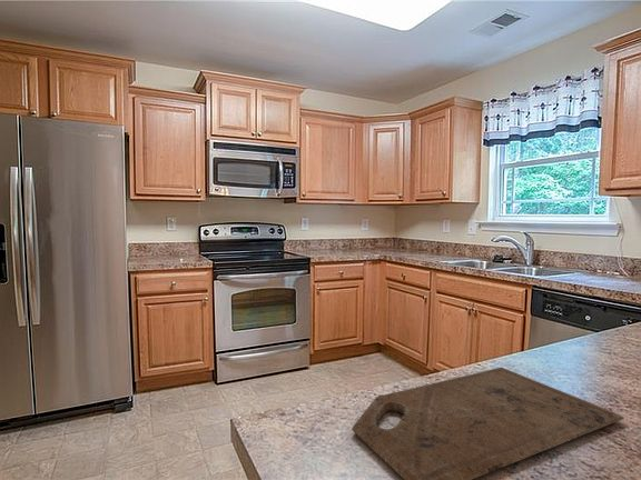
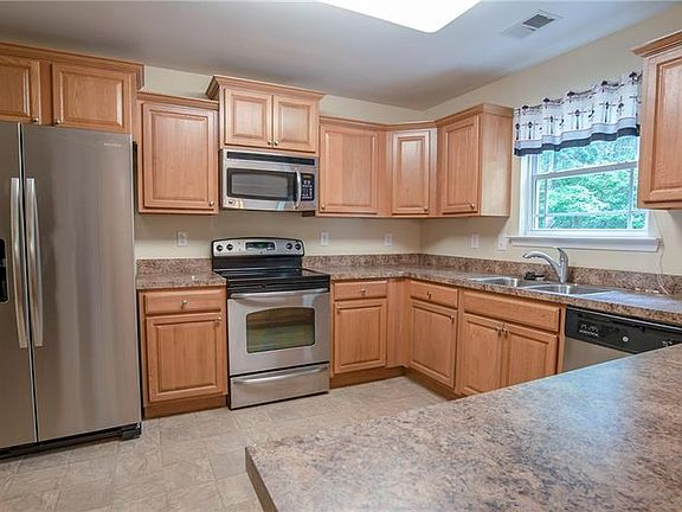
- cutting board (474, 413)
